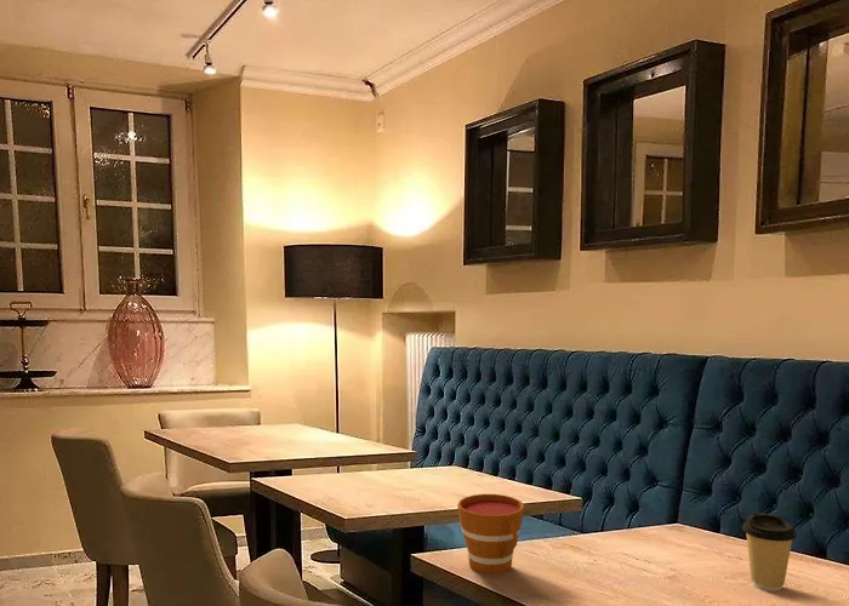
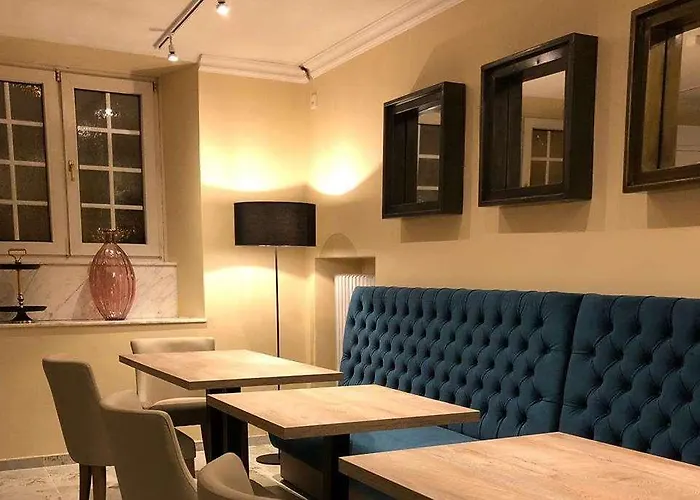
- coffee cup (768, 553)
- cup (494, 536)
